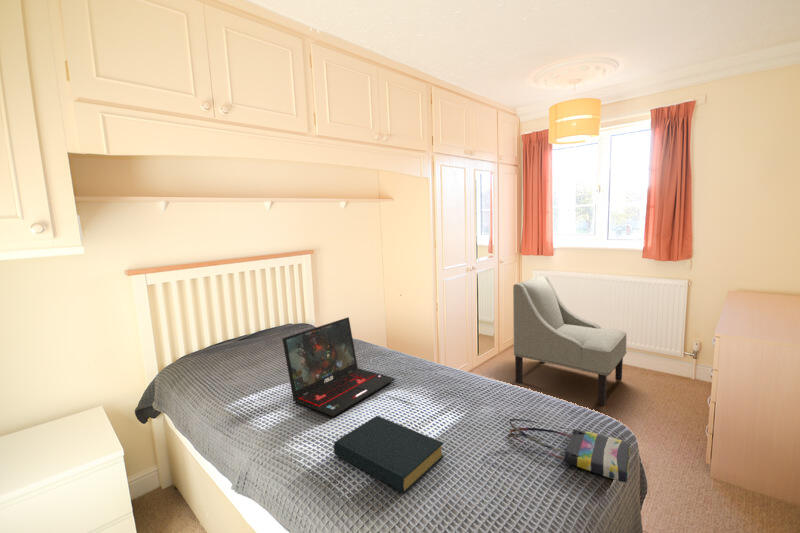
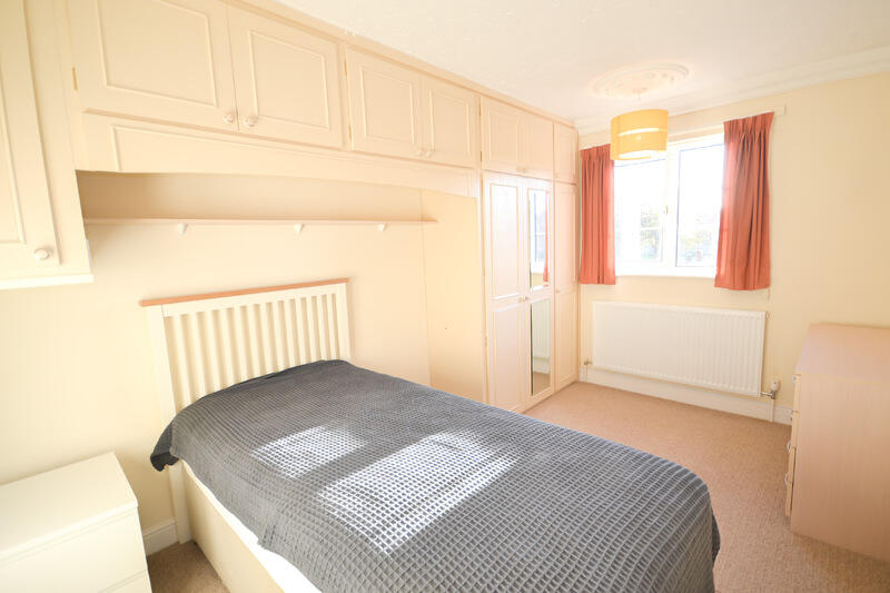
- hardback book (388, 449)
- laptop (341, 360)
- tote bag (569, 442)
- chair (570, 332)
